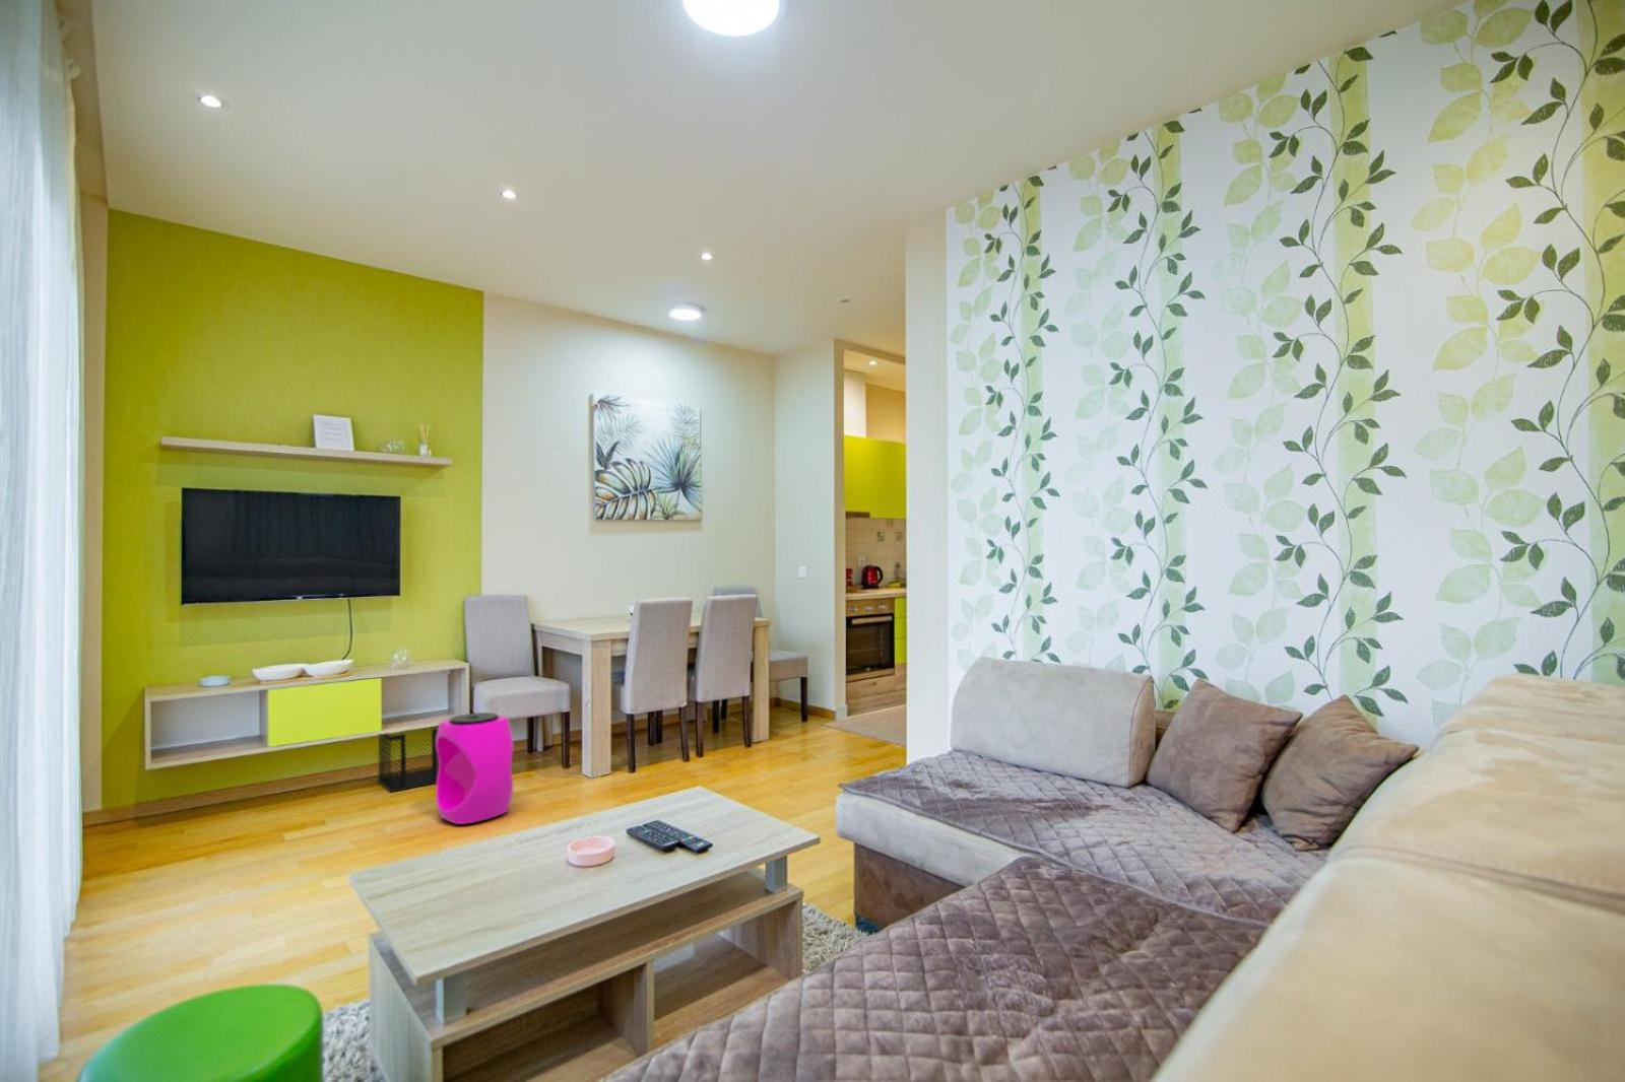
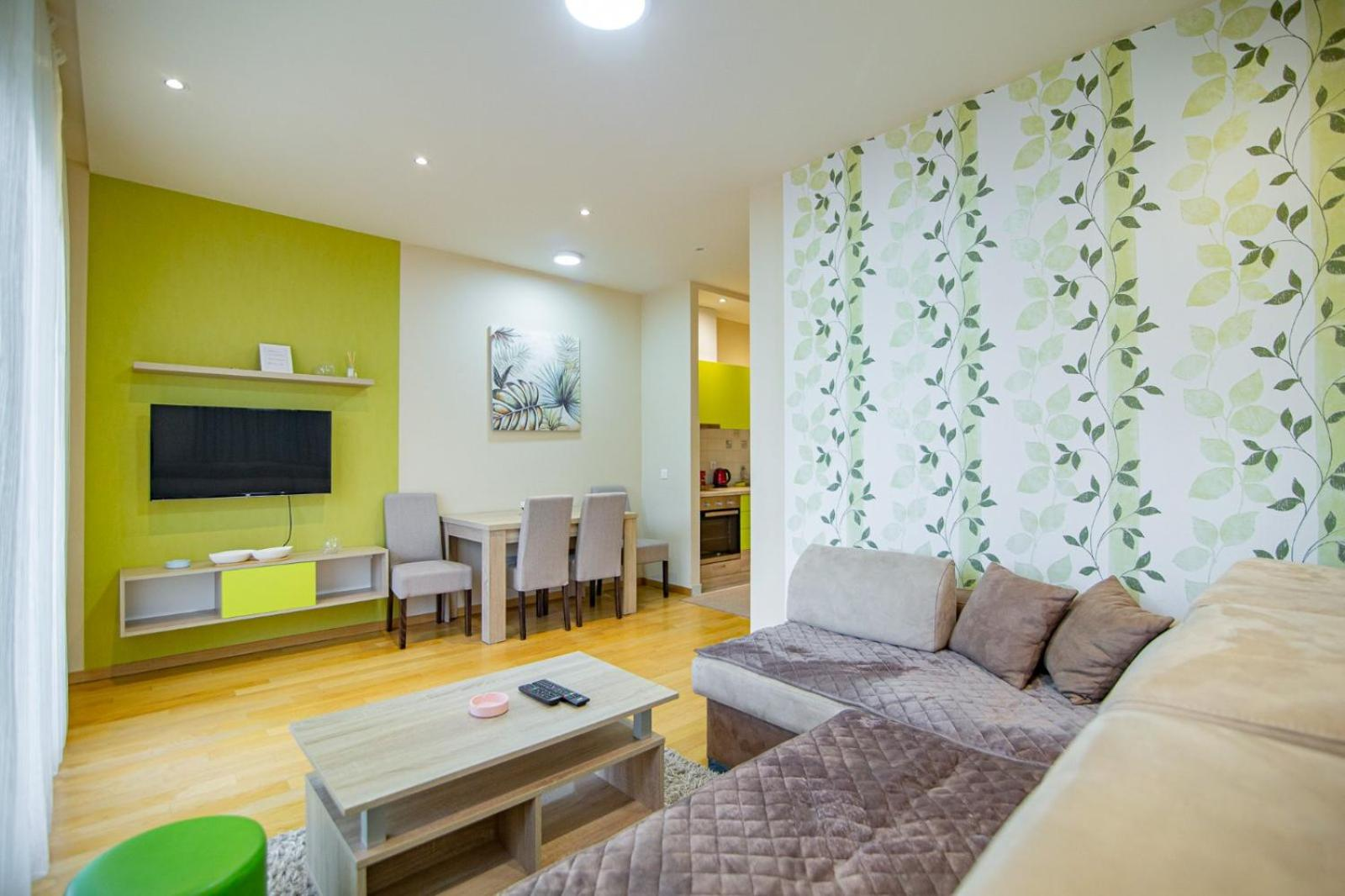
- wastebasket (412, 755)
- stool (475, 766)
